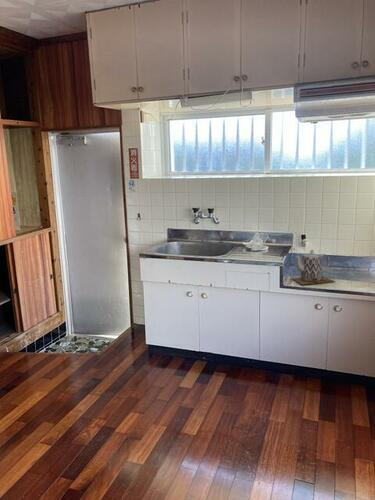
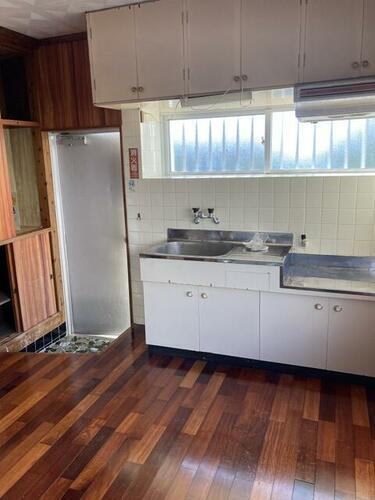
- teapot (312, 265)
